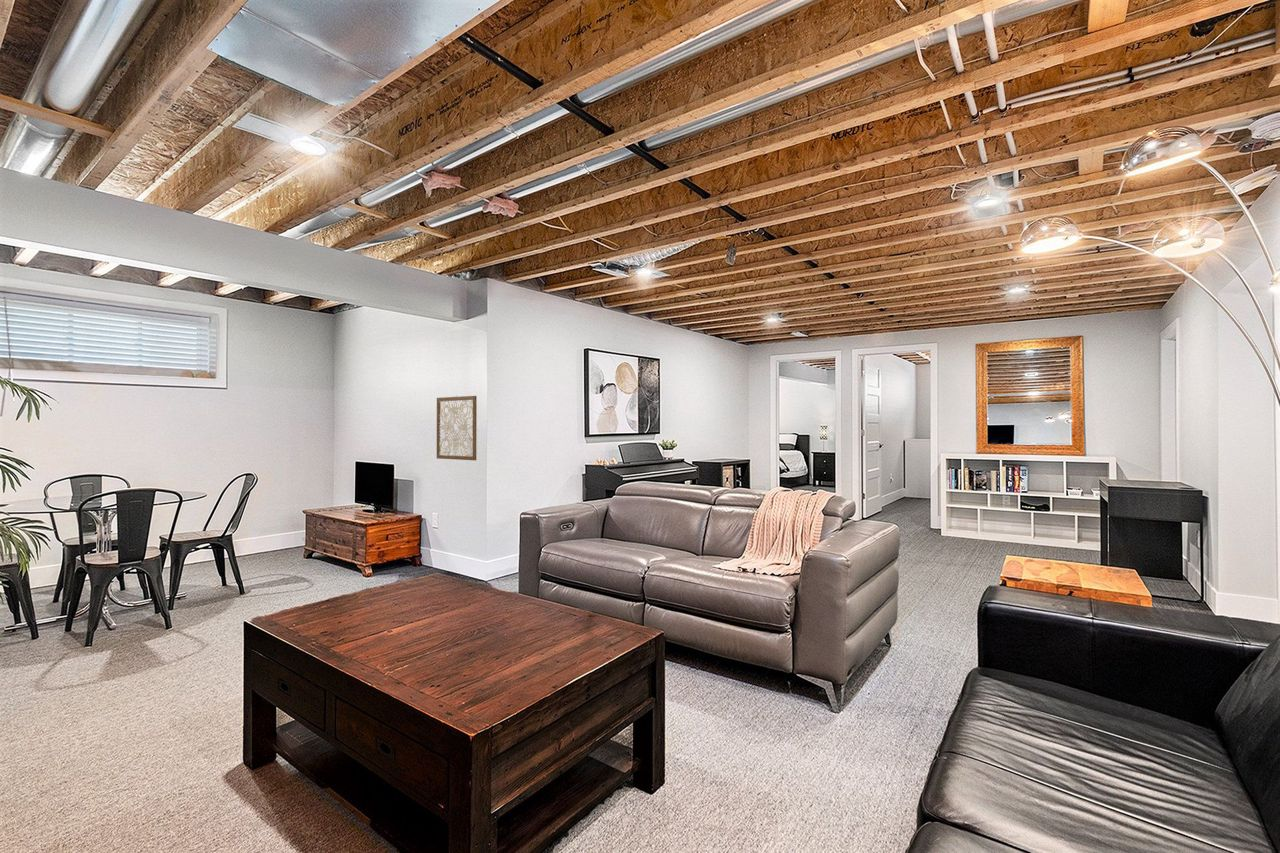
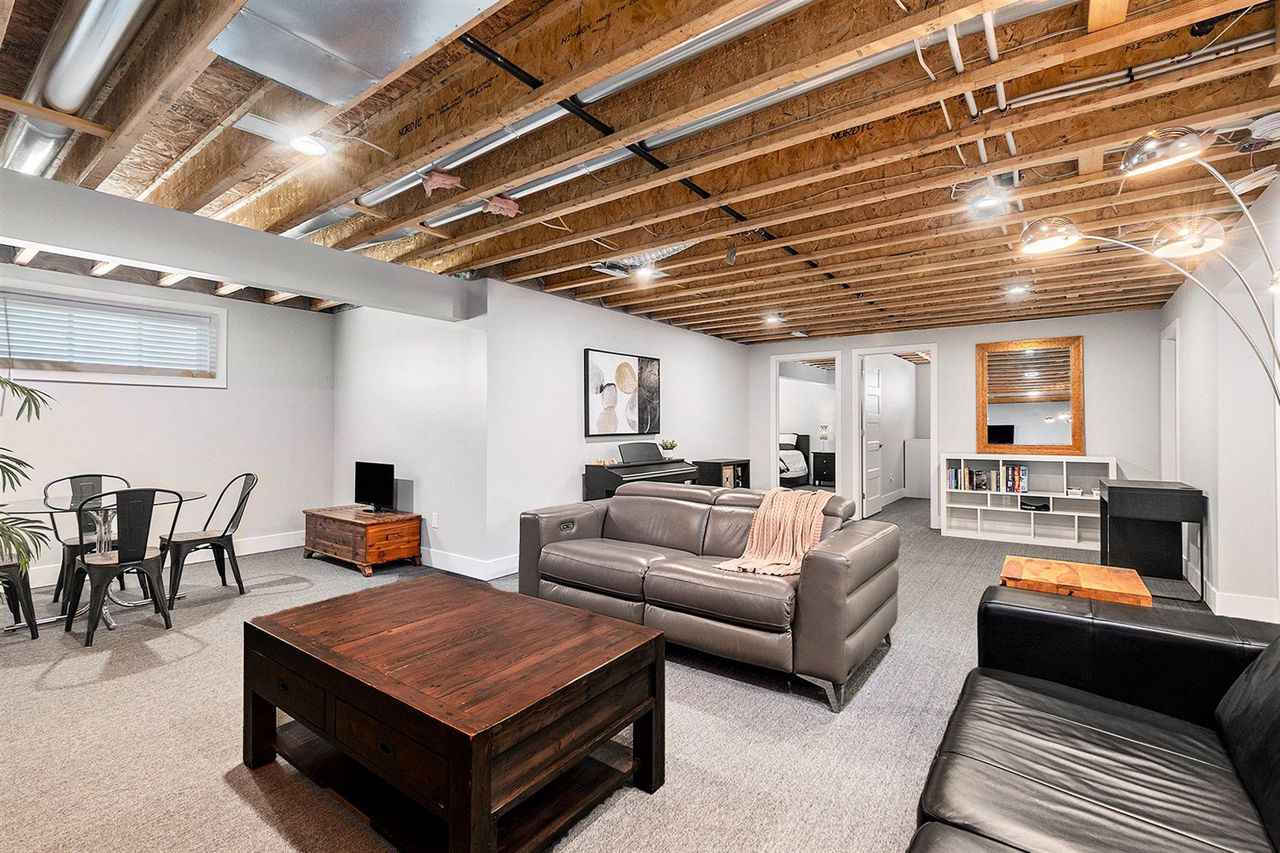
- wall art (457, 426)
